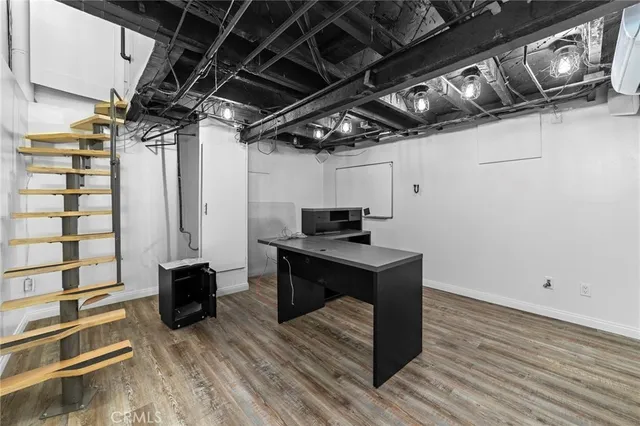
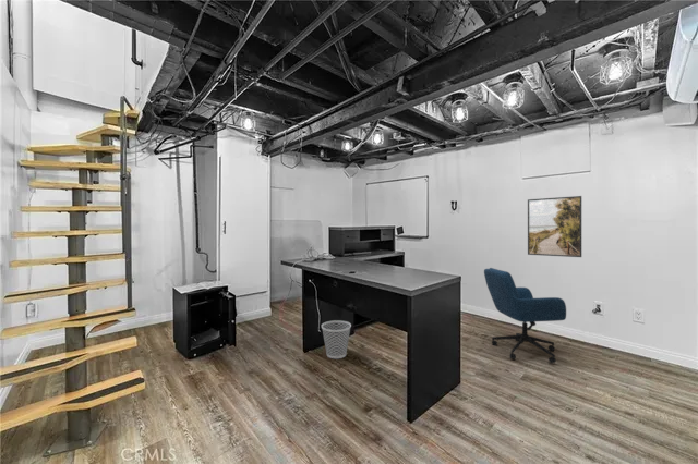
+ office chair (522, 309)
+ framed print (553, 227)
+ wastebasket (336, 339)
